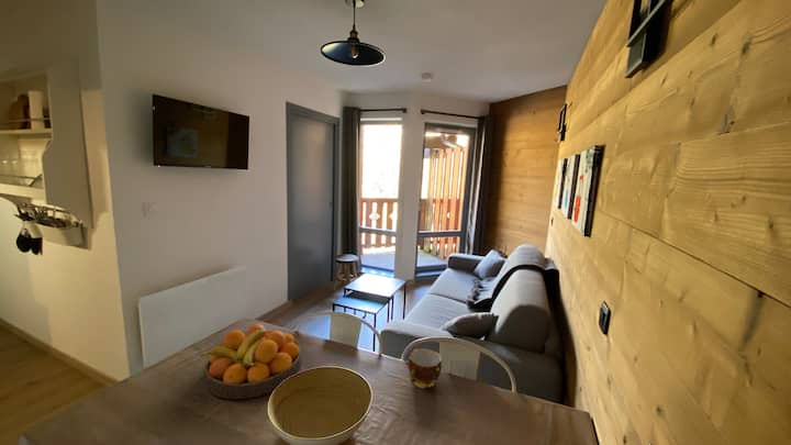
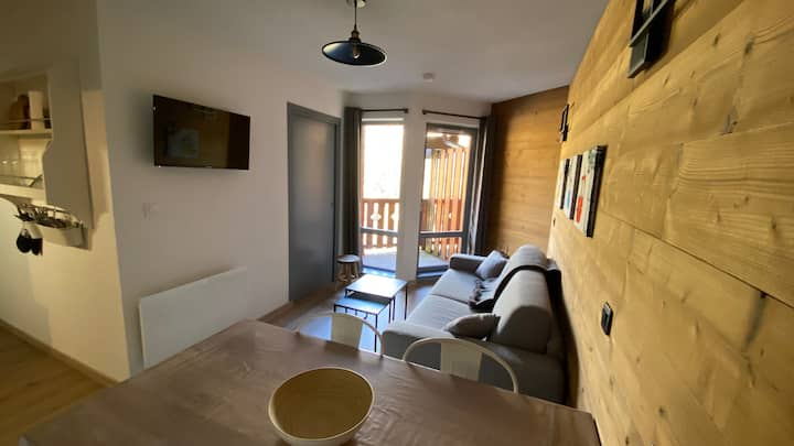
- fruit bowl (256, 351)
- cup (424, 370)
